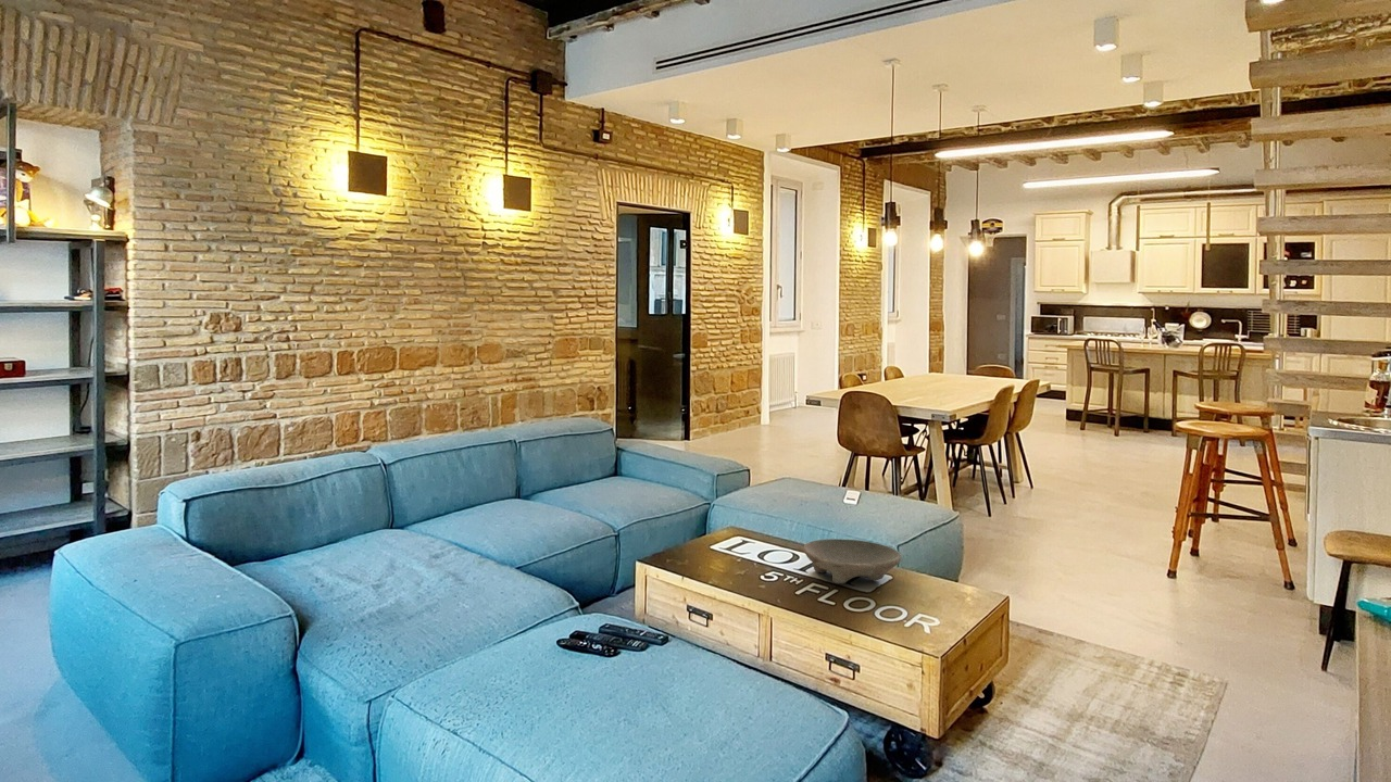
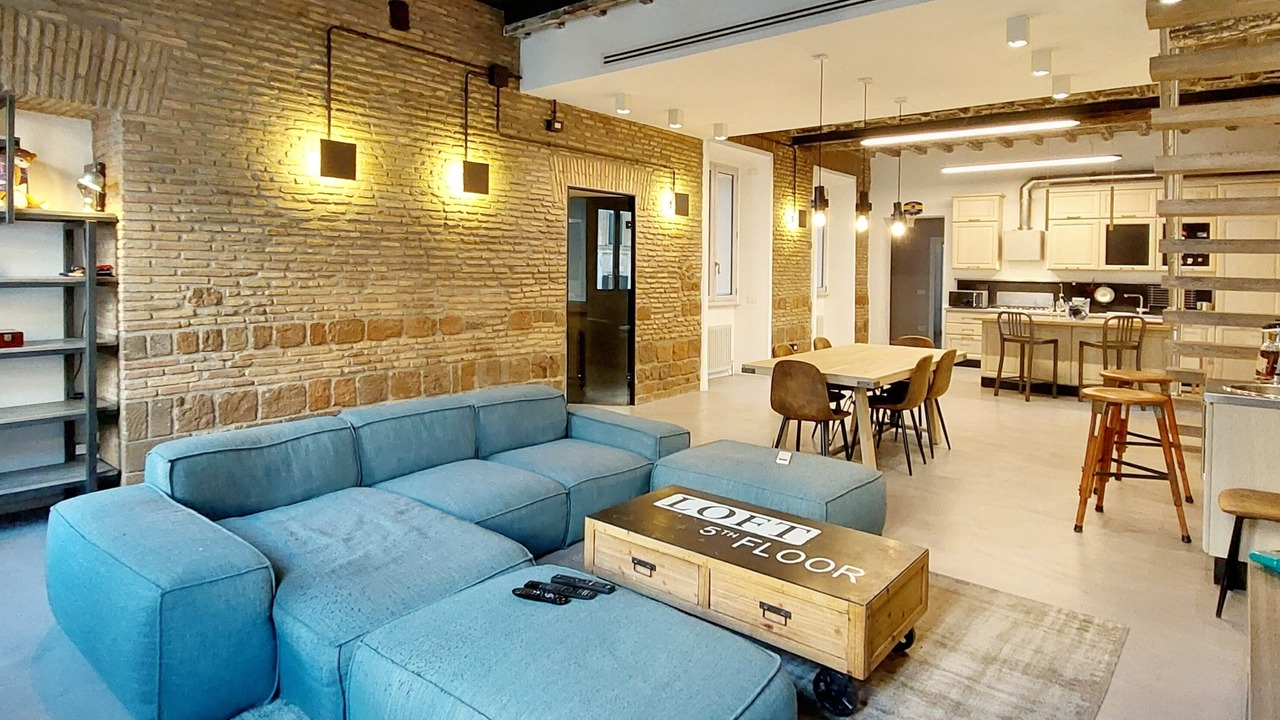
- bowl (851, 563)
